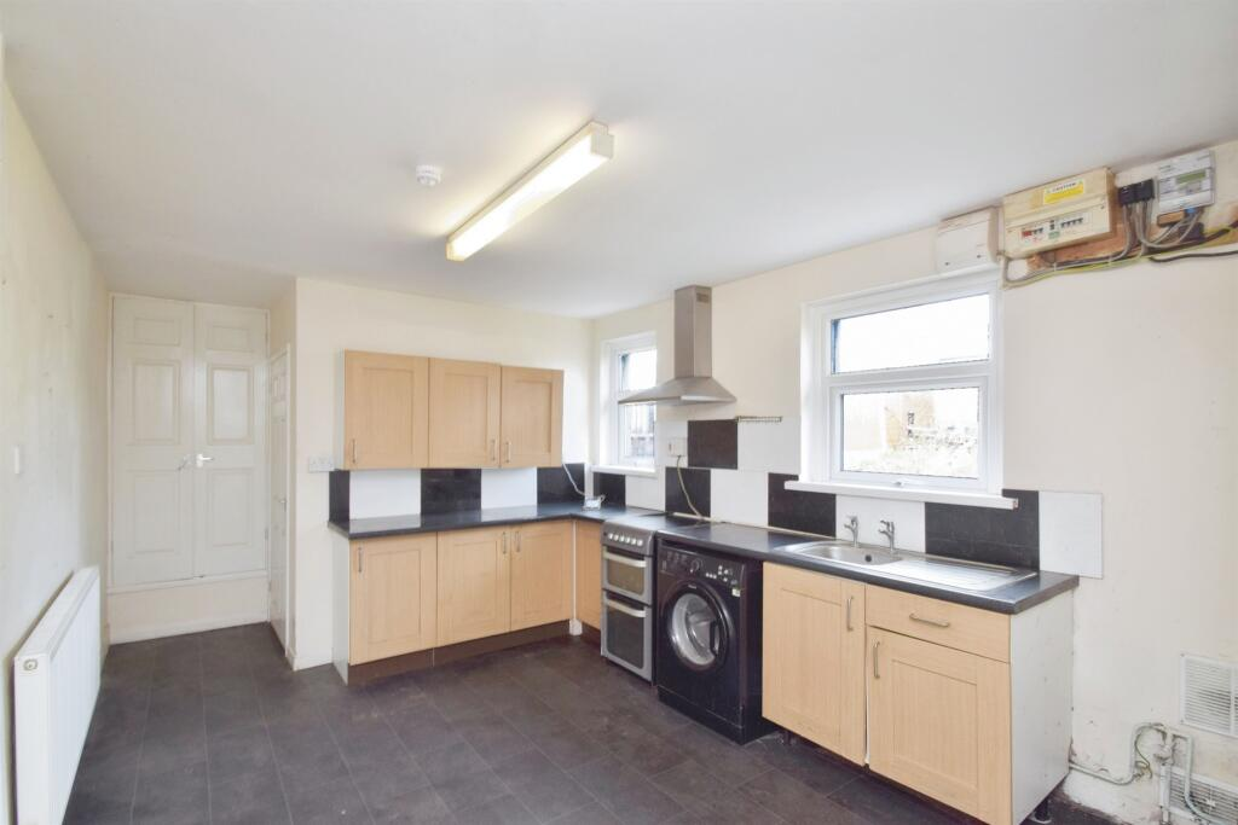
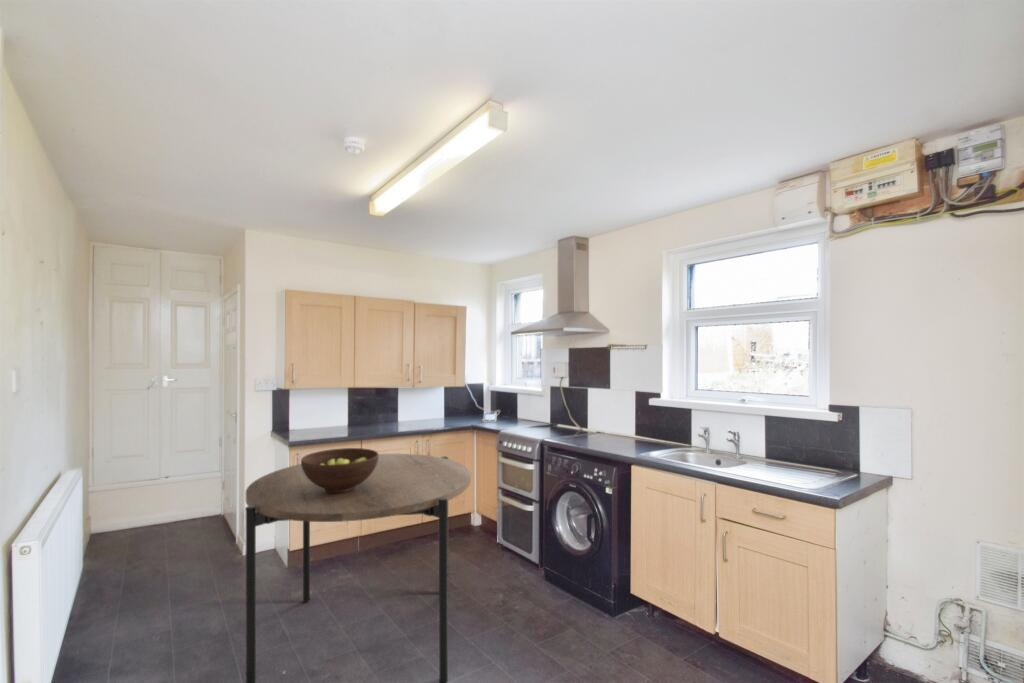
+ dining table (357, 520)
+ fruit bowl (340, 472)
